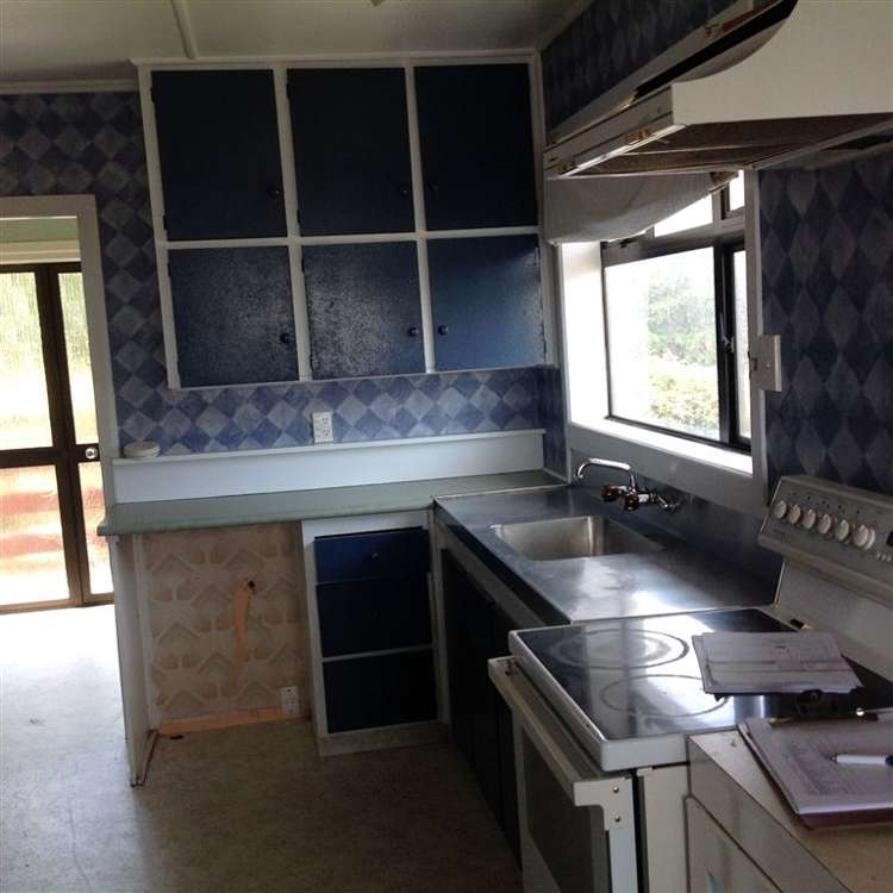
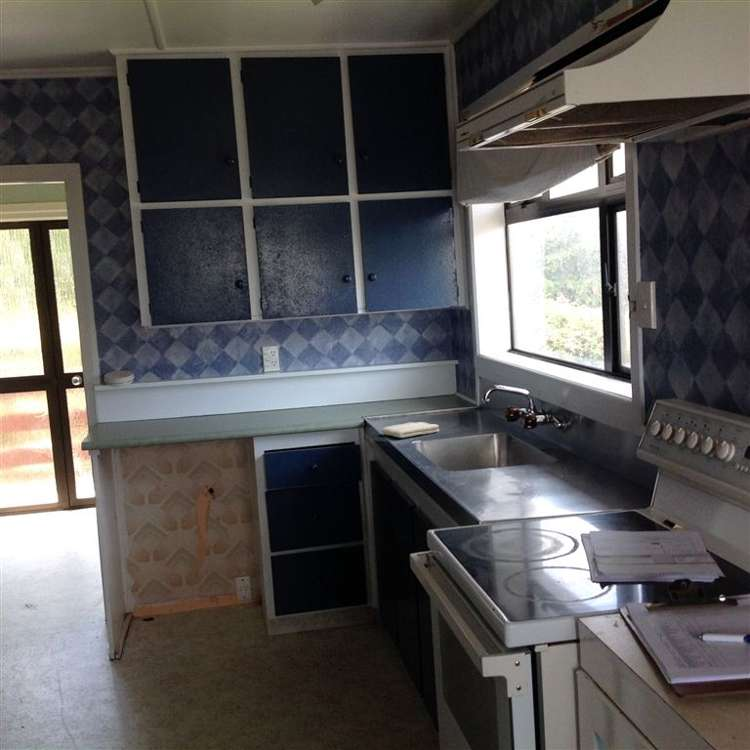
+ washcloth (411, 429)
